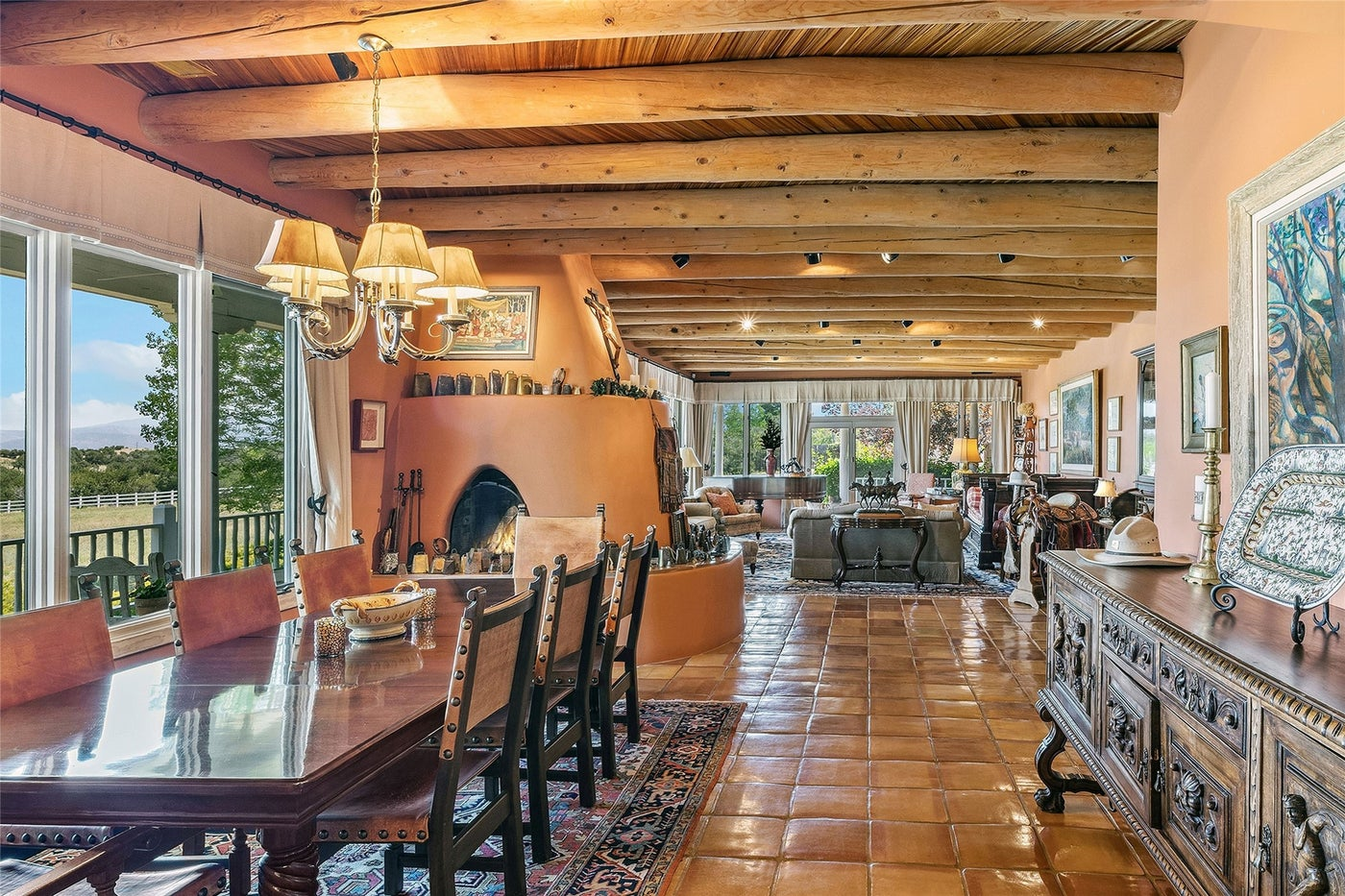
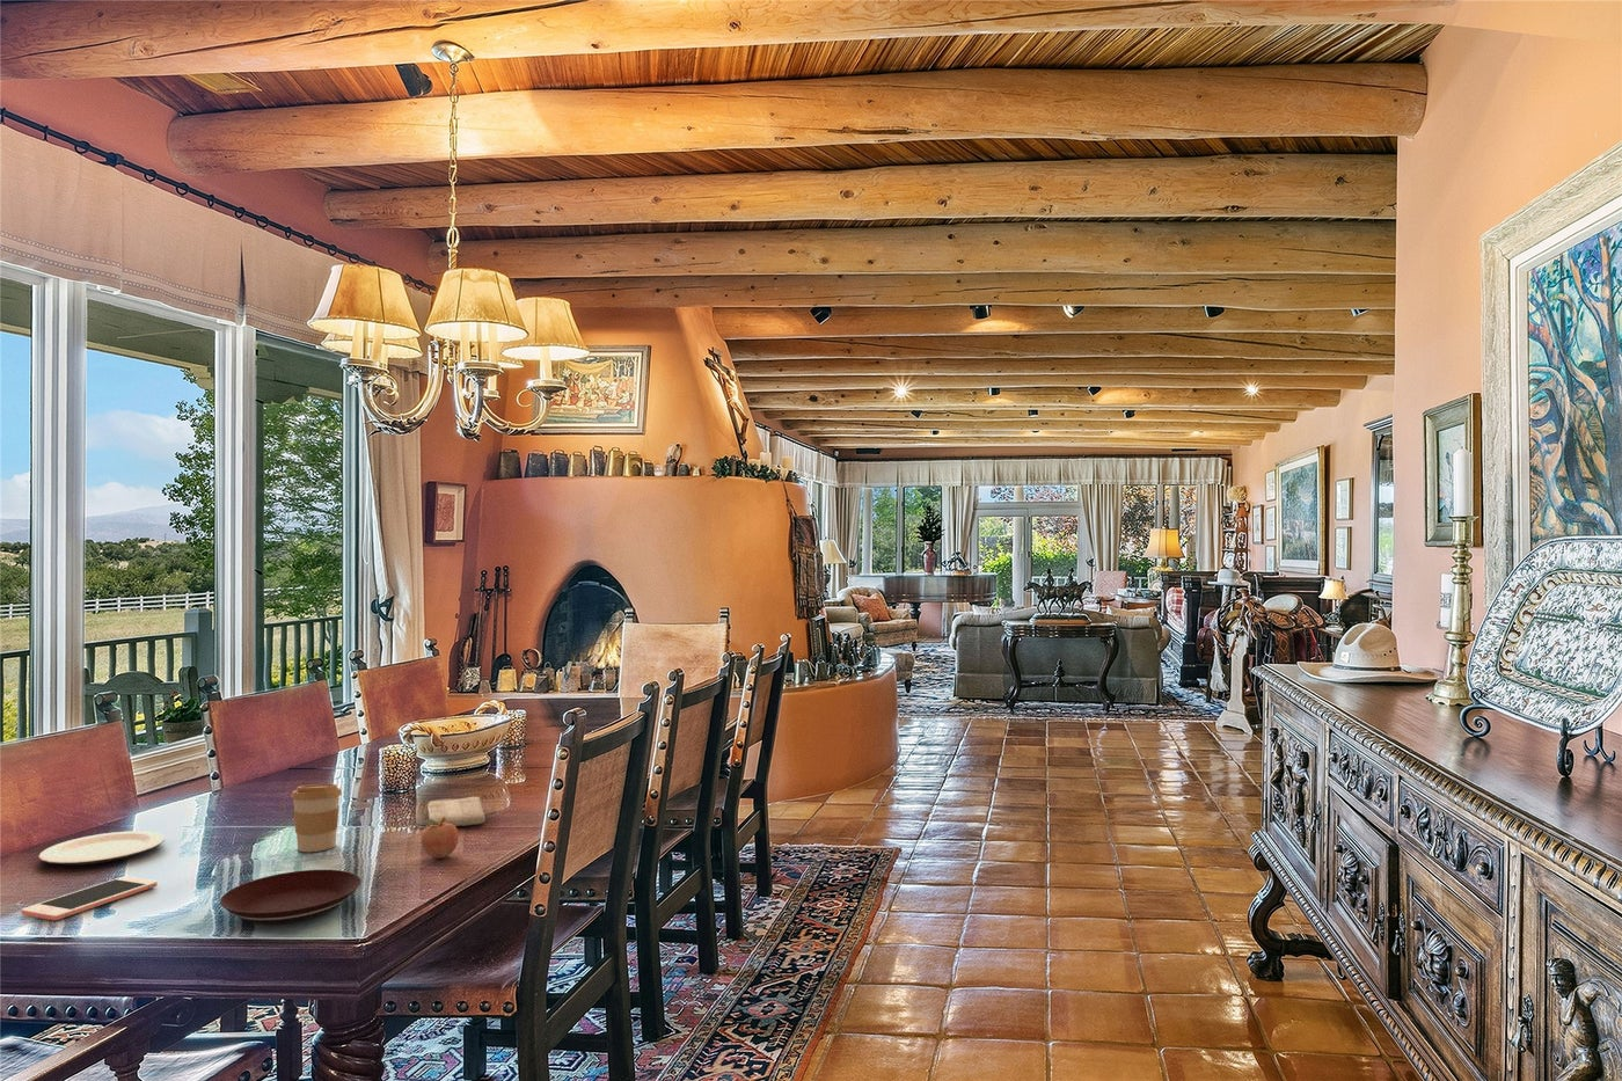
+ plate (104, 849)
+ washcloth (456, 811)
+ plate (292, 898)
+ cell phone (92, 896)
+ coffee cup (316, 814)
+ fruit (439, 836)
